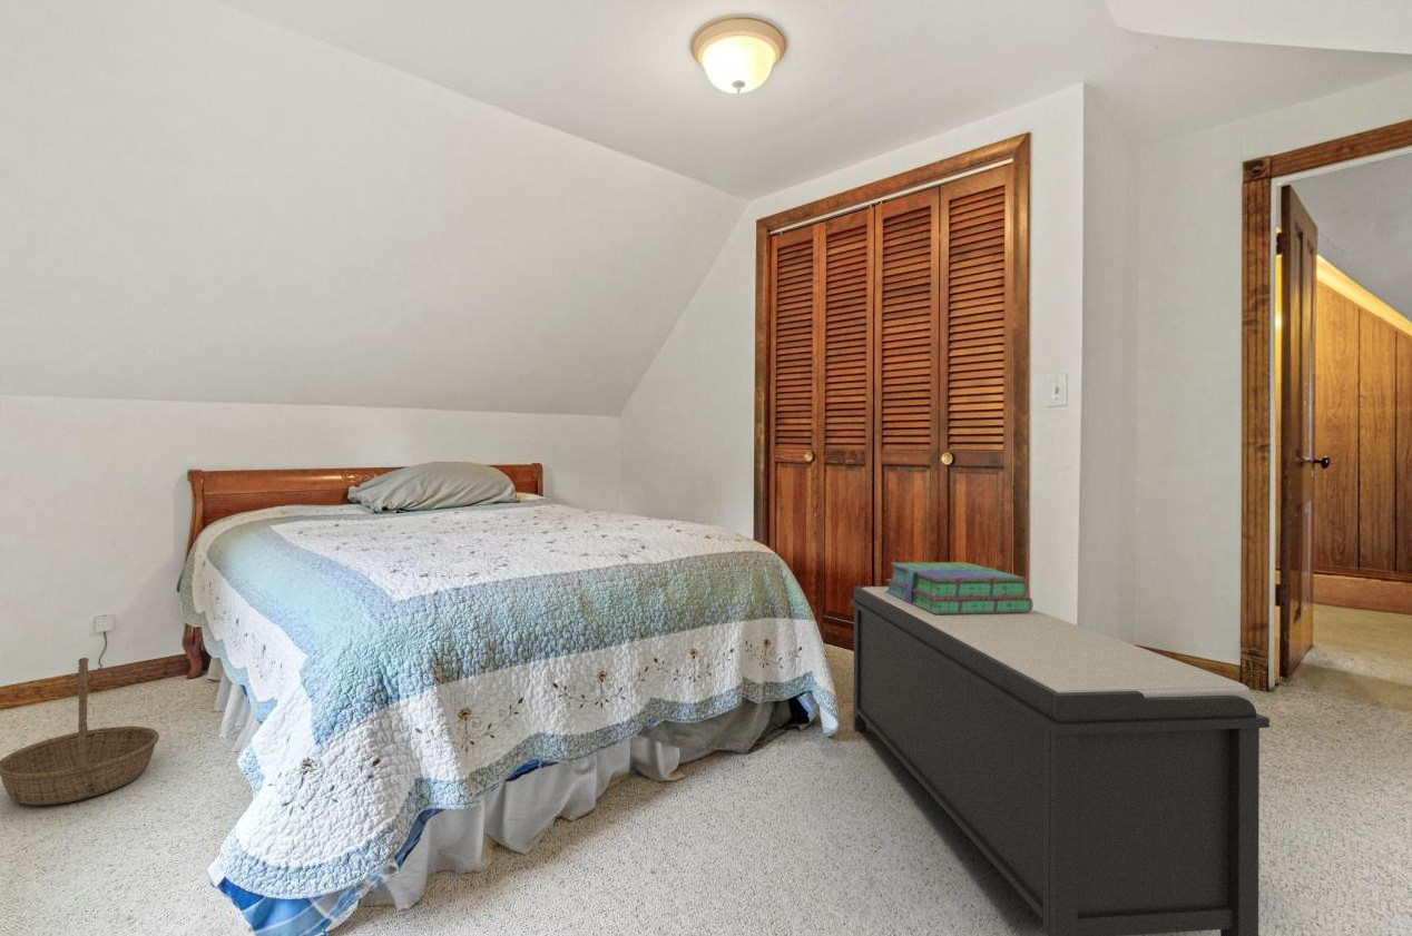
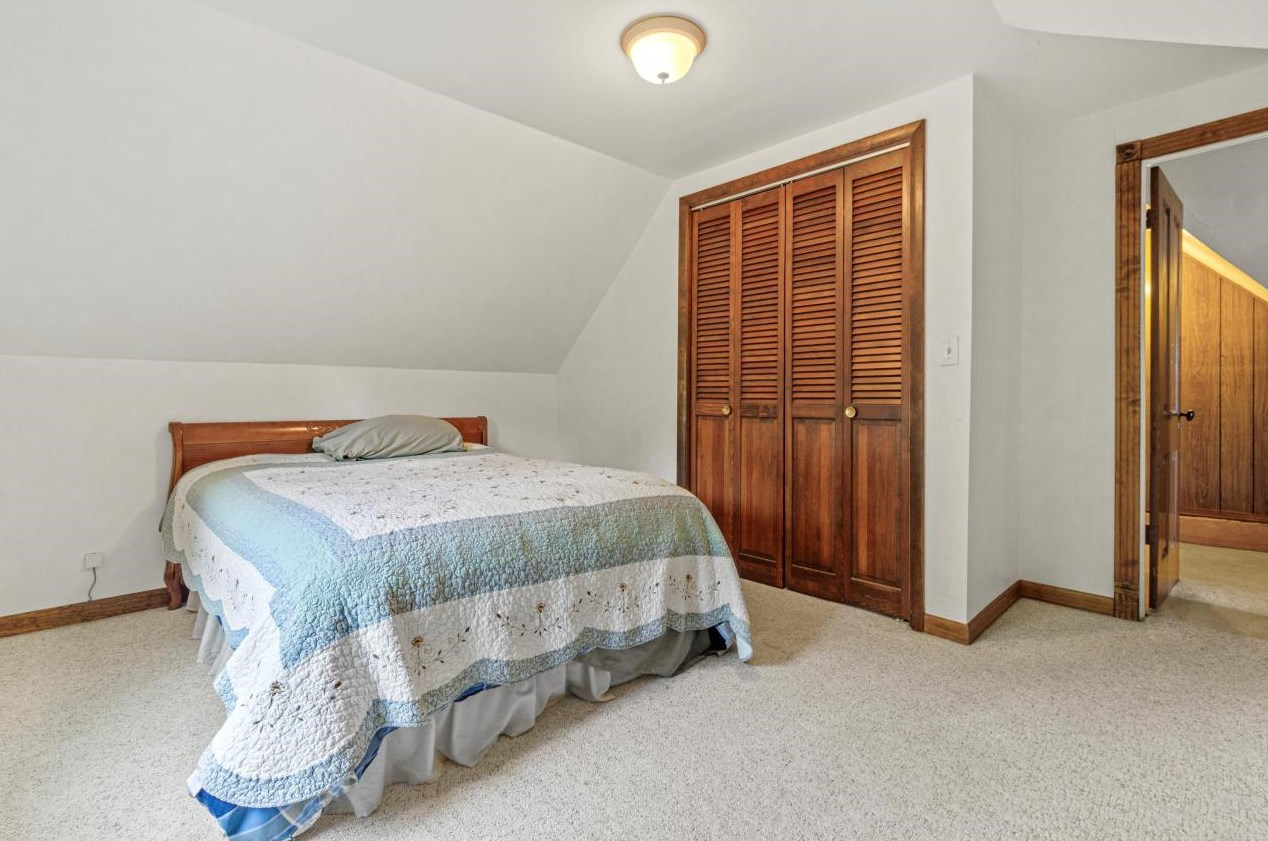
- bench (993, 719)
- basket (82, 721)
- stack of books (953, 584)
